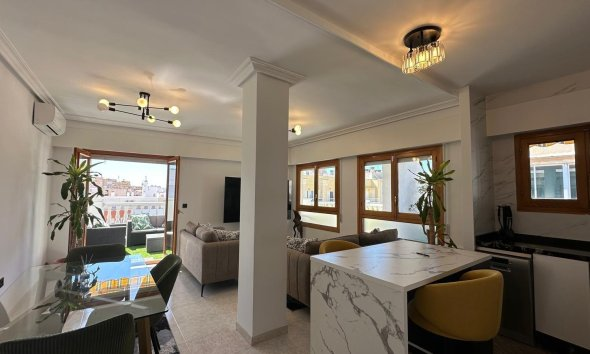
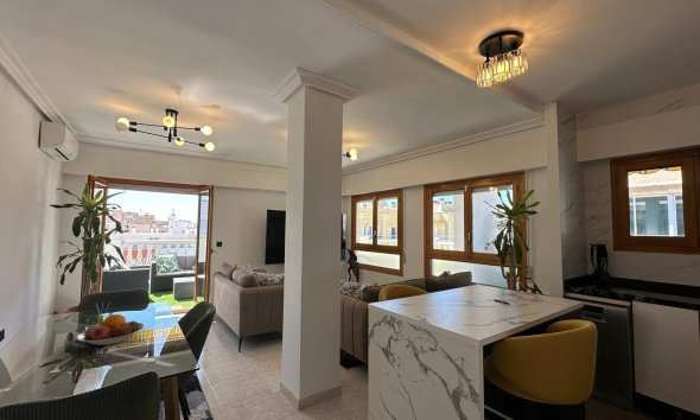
+ fruit bowl (112, 327)
